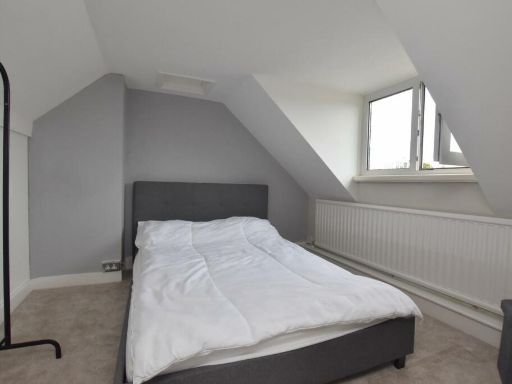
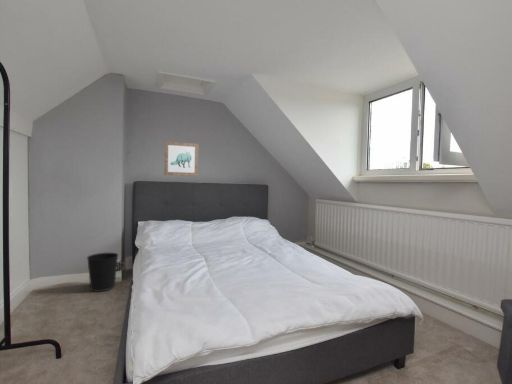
+ wastebasket (102, 271)
+ wall art (181, 159)
